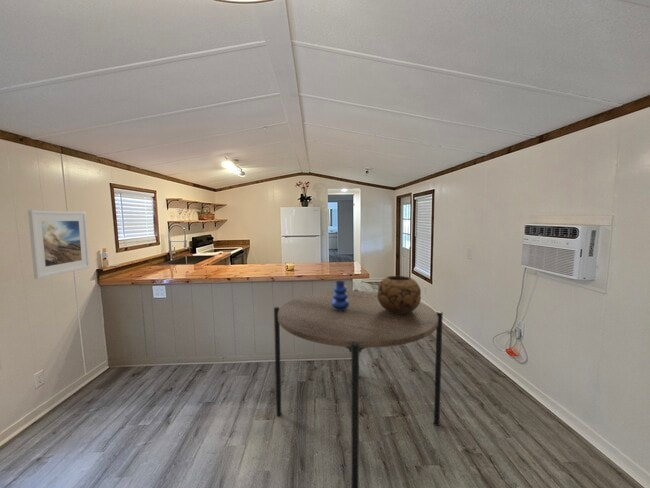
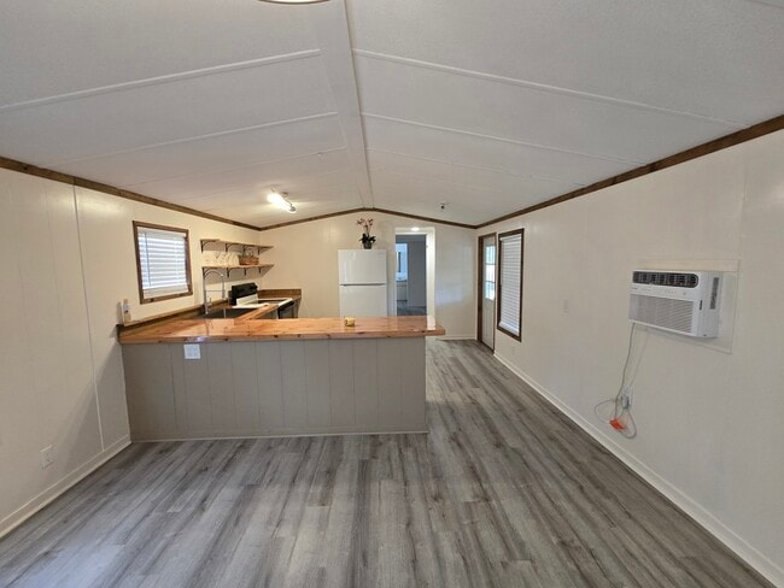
- decorative bowl (398, 294)
- dining table (355, 365)
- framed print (62, 242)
- vase (340, 295)
